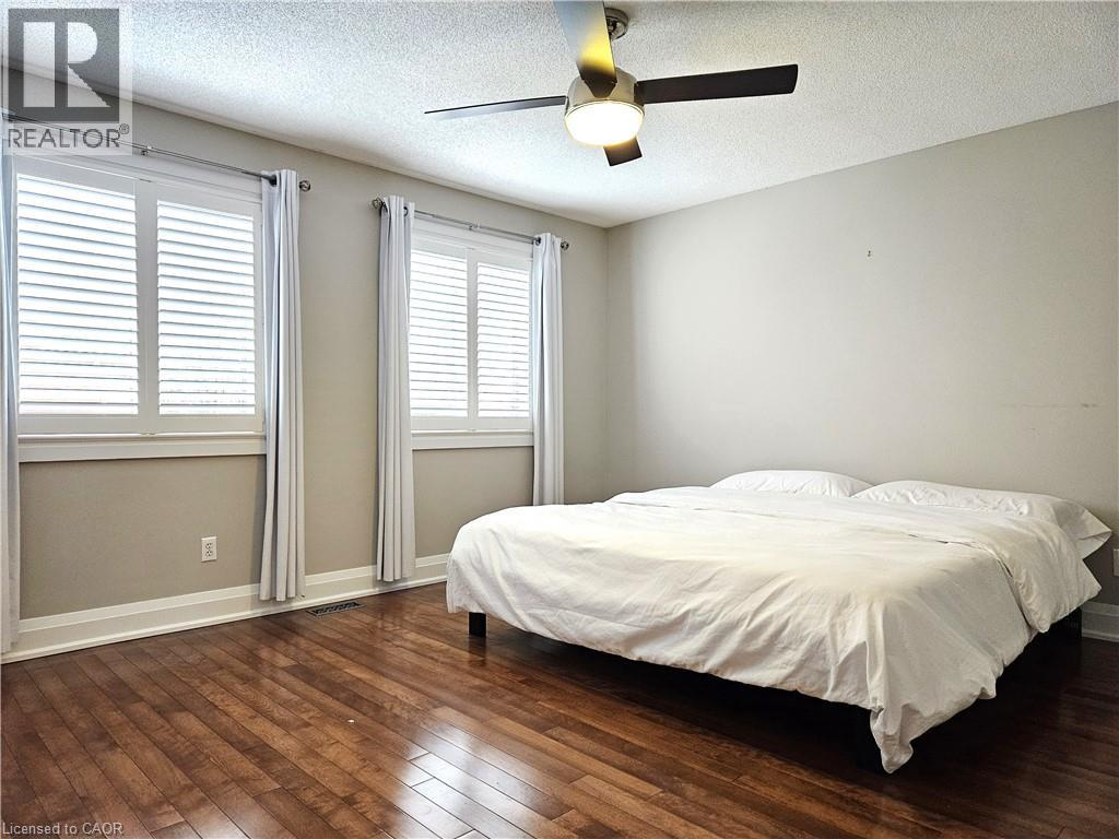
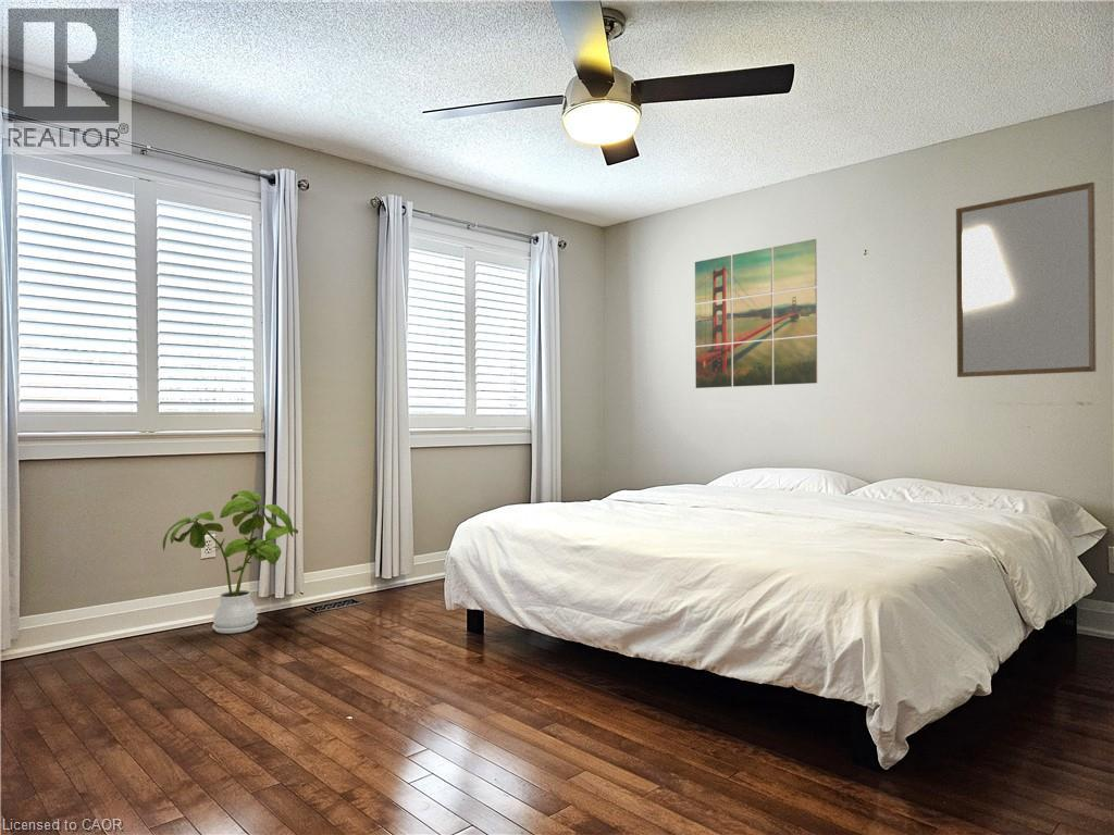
+ house plant (248, 560)
+ wall art (752, 319)
+ home mirror (1022, 285)
